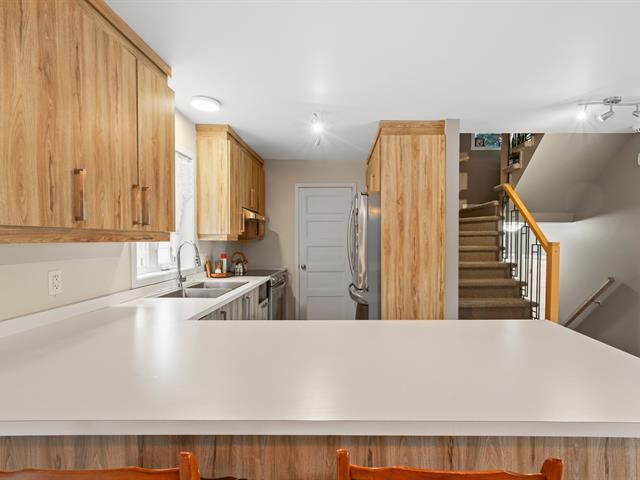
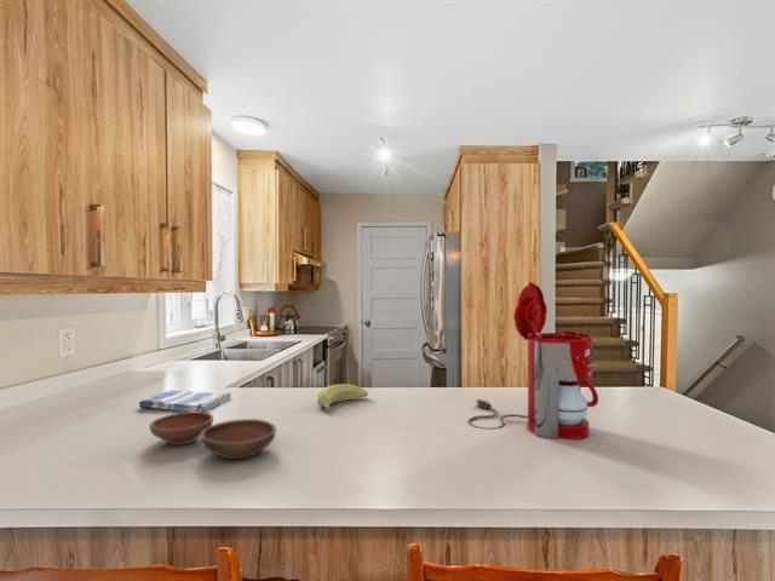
+ dish towel (186, 398)
+ banana (340, 396)
+ coffee maker (528, 352)
+ bowl (211, 436)
